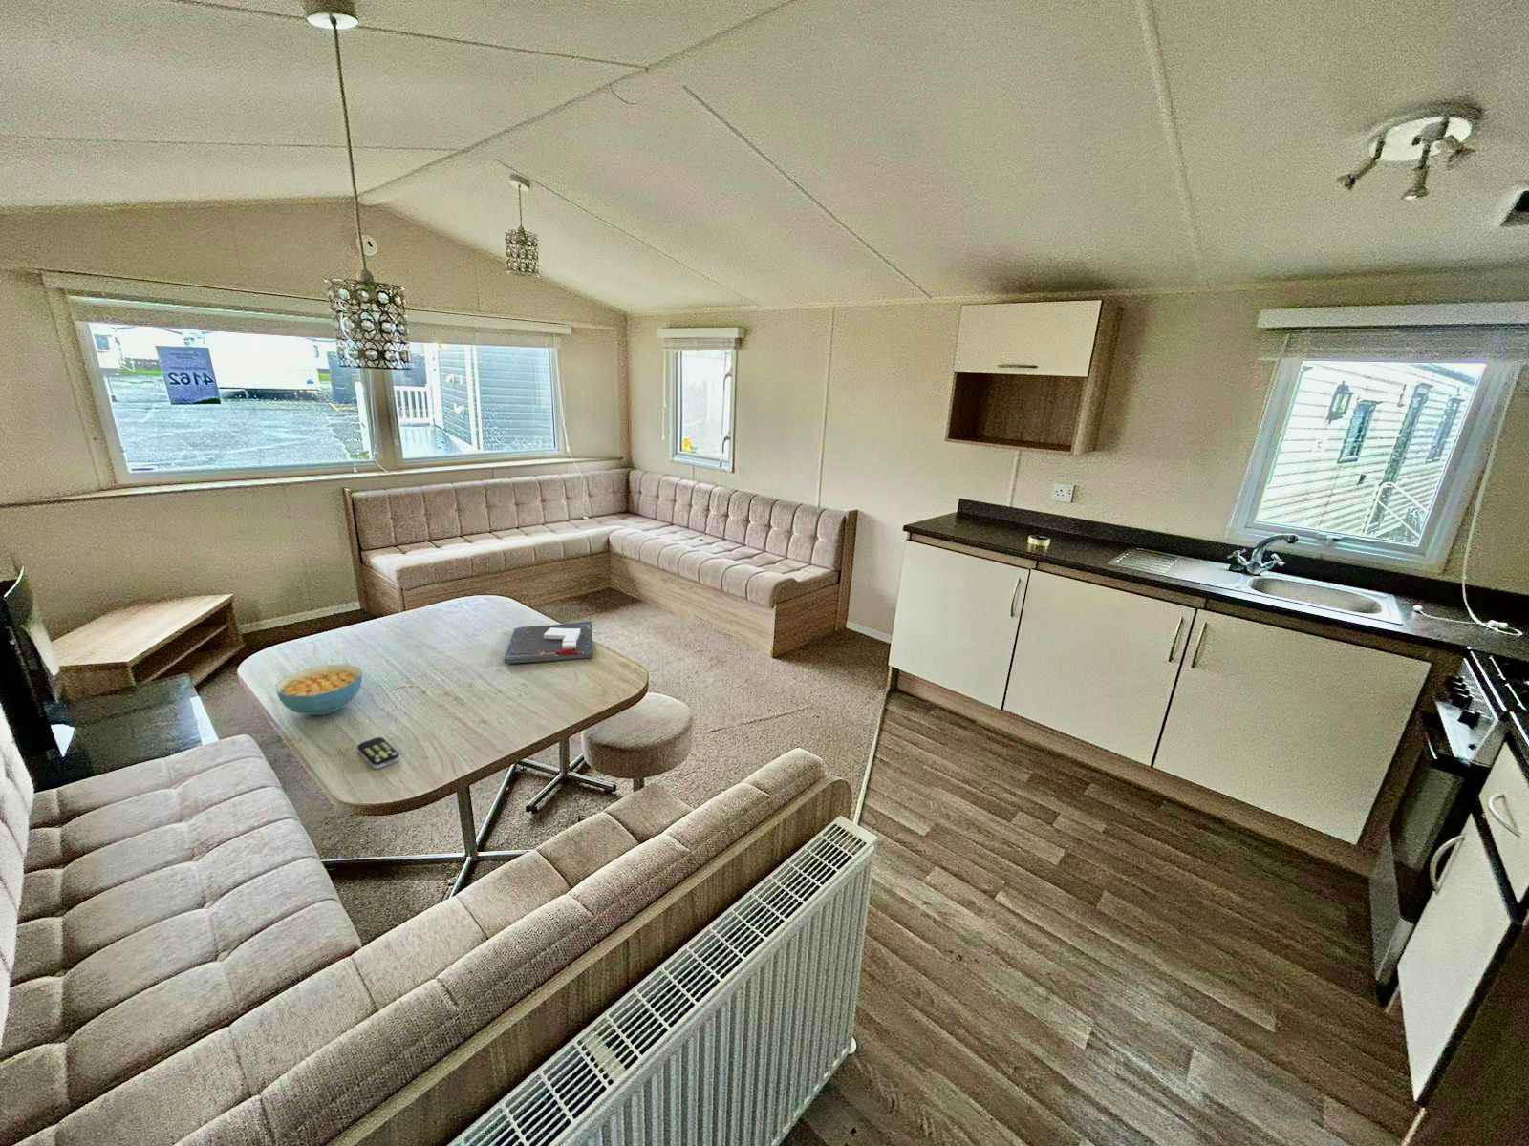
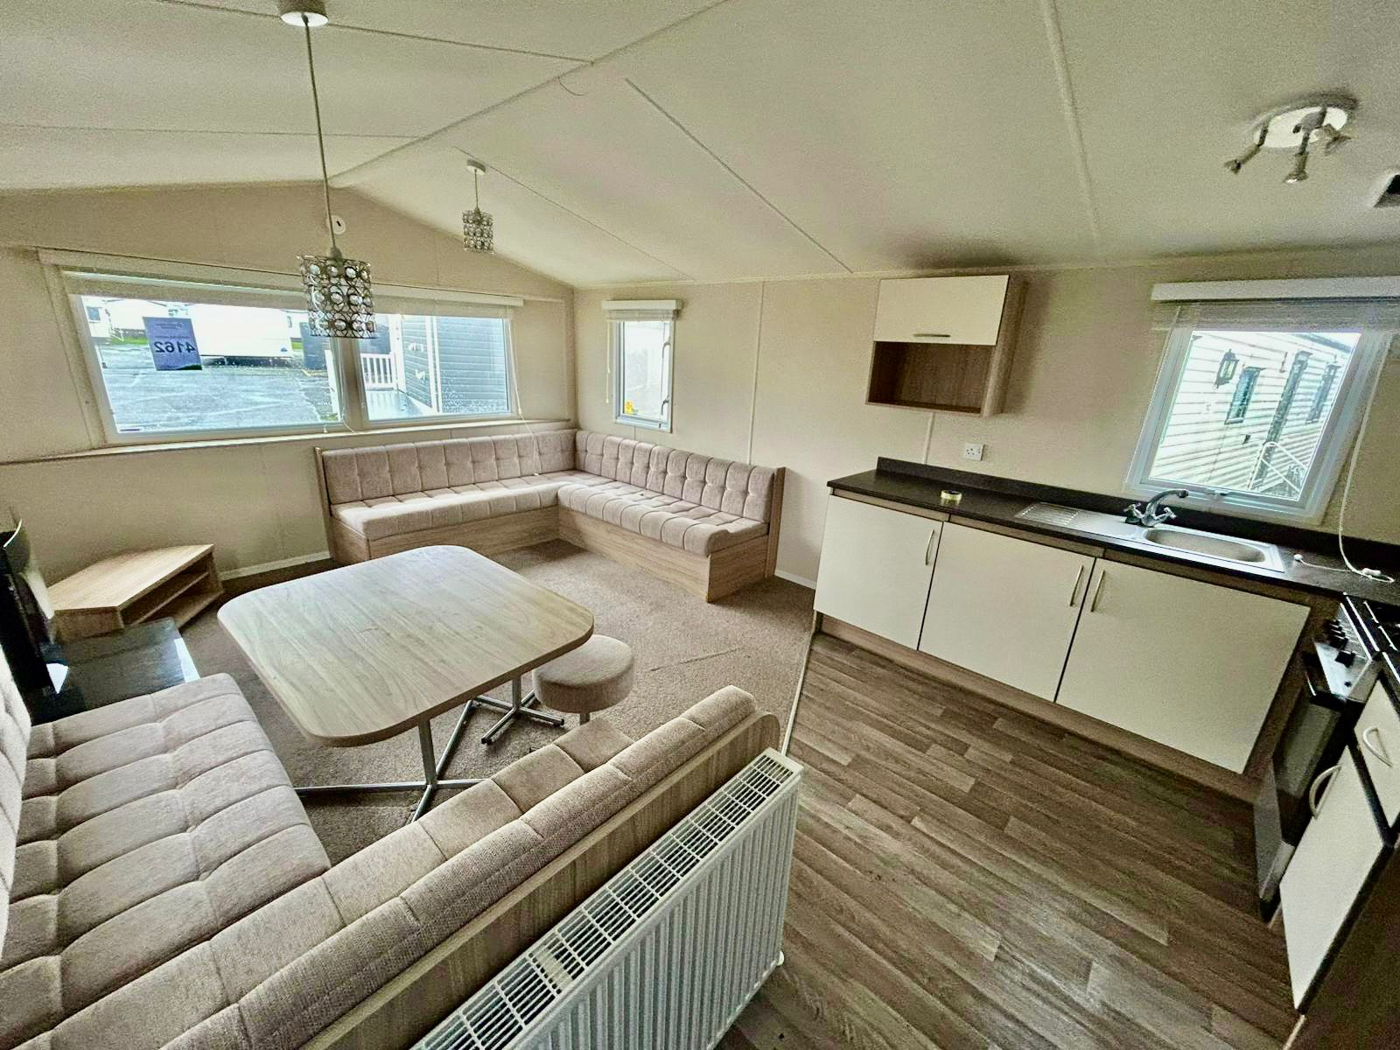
- board game (554, 640)
- cereal bowl (321, 695)
- remote control (378, 751)
